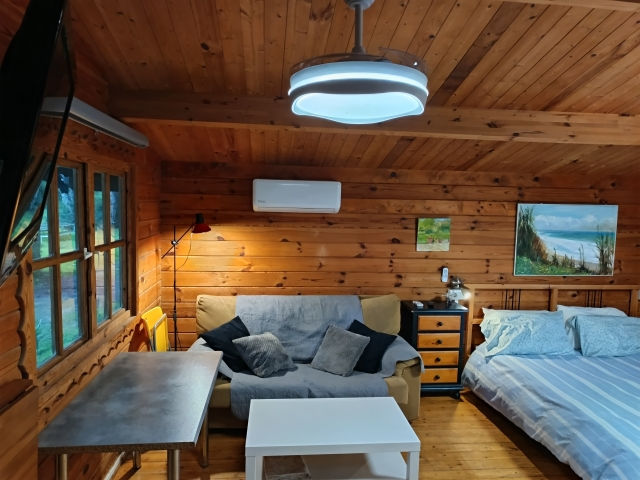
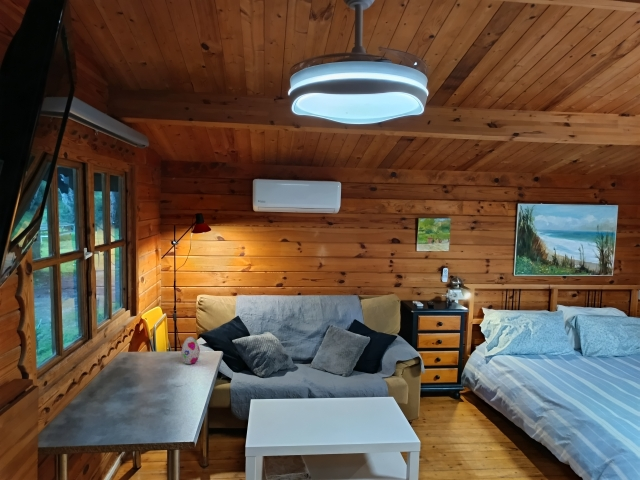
+ decorative egg (190, 350)
